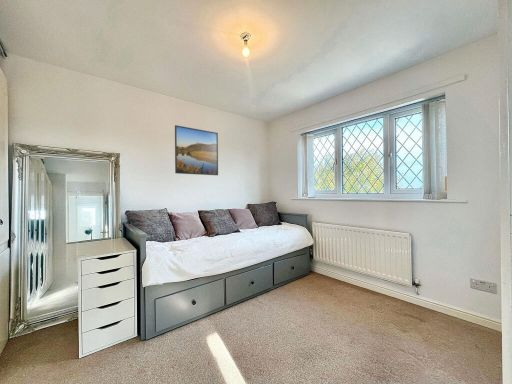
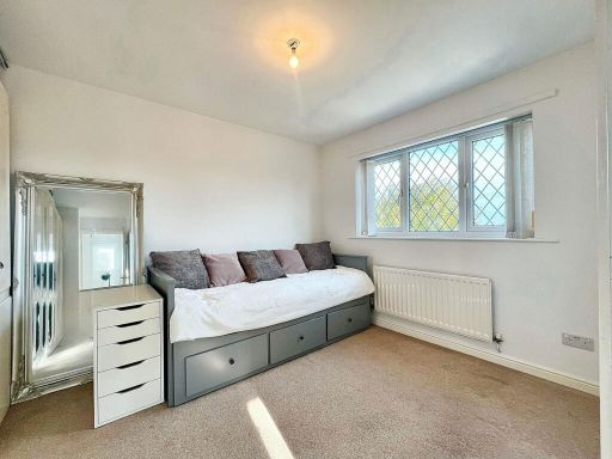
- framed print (197, 151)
